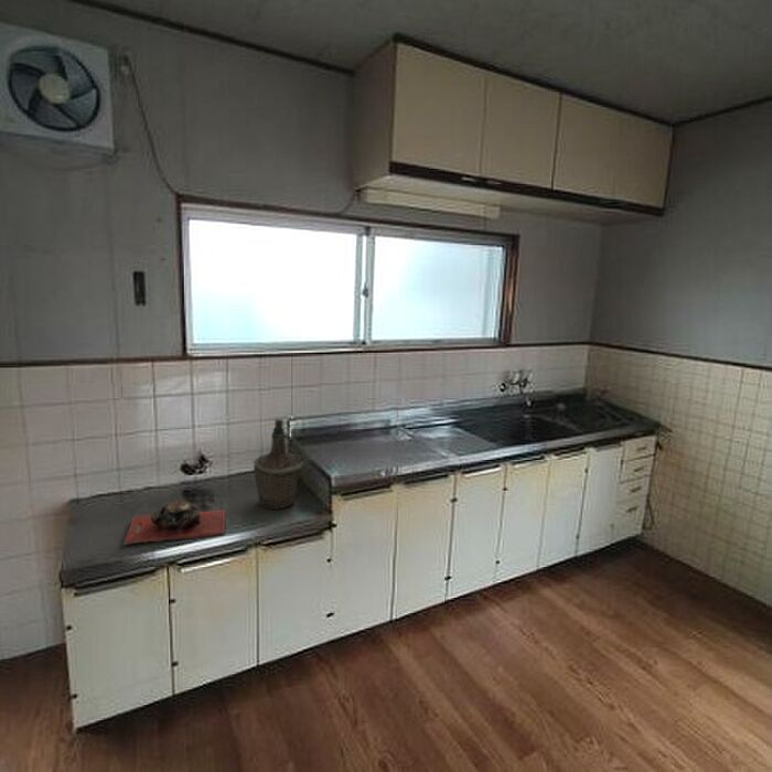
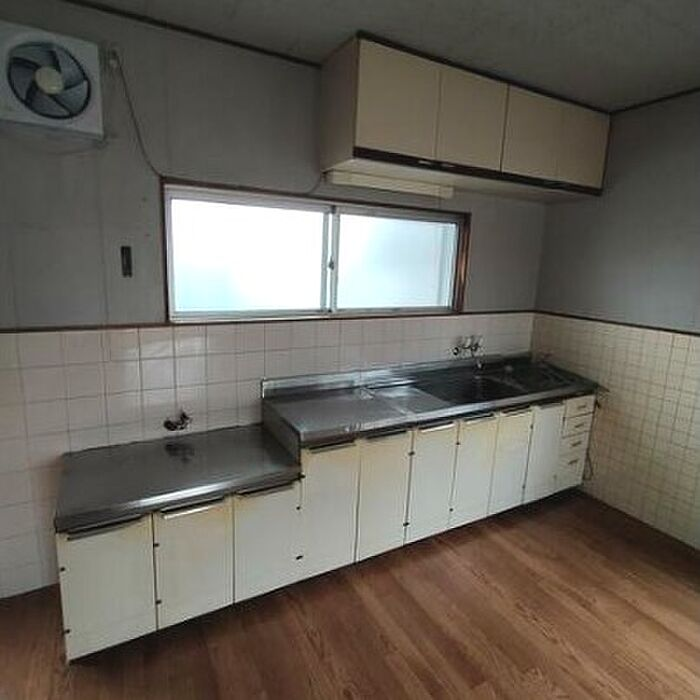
- cutting board (178, 516)
- bottle (278, 461)
